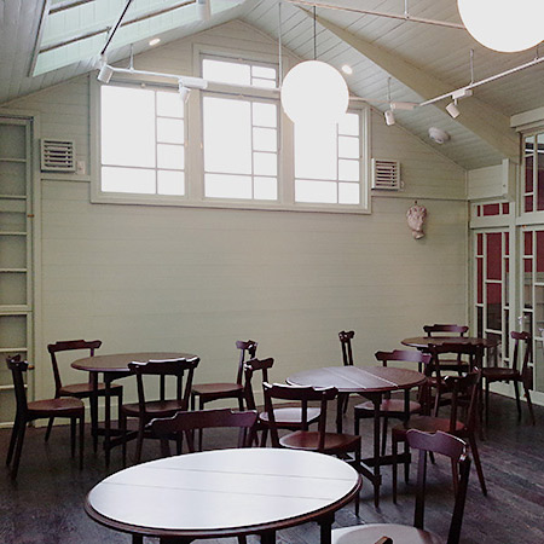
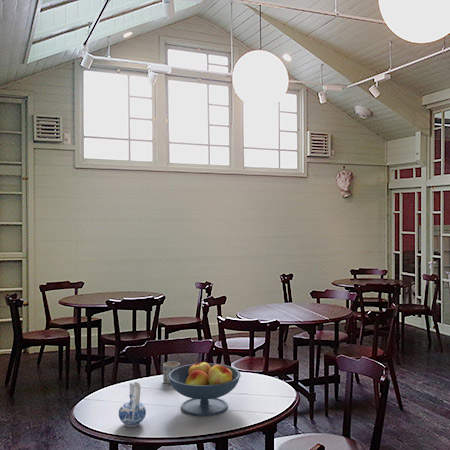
+ mug (171, 370)
+ fruit bowl (204, 384)
+ ceramic pitcher (132, 401)
